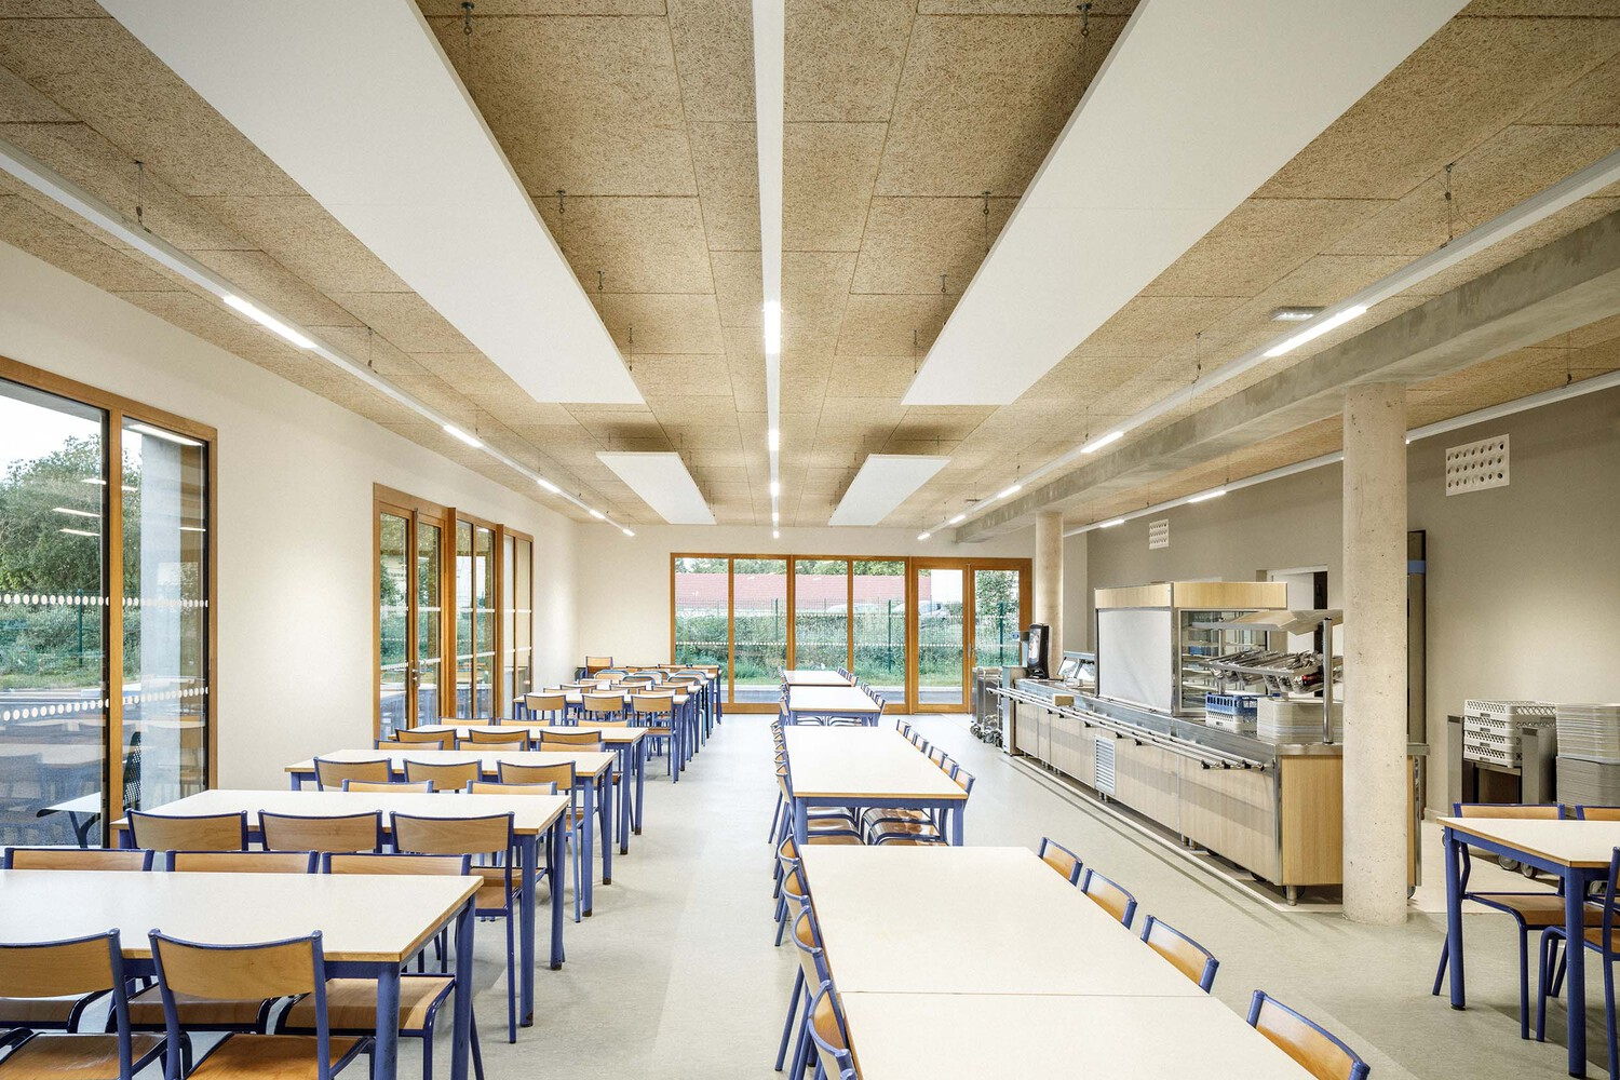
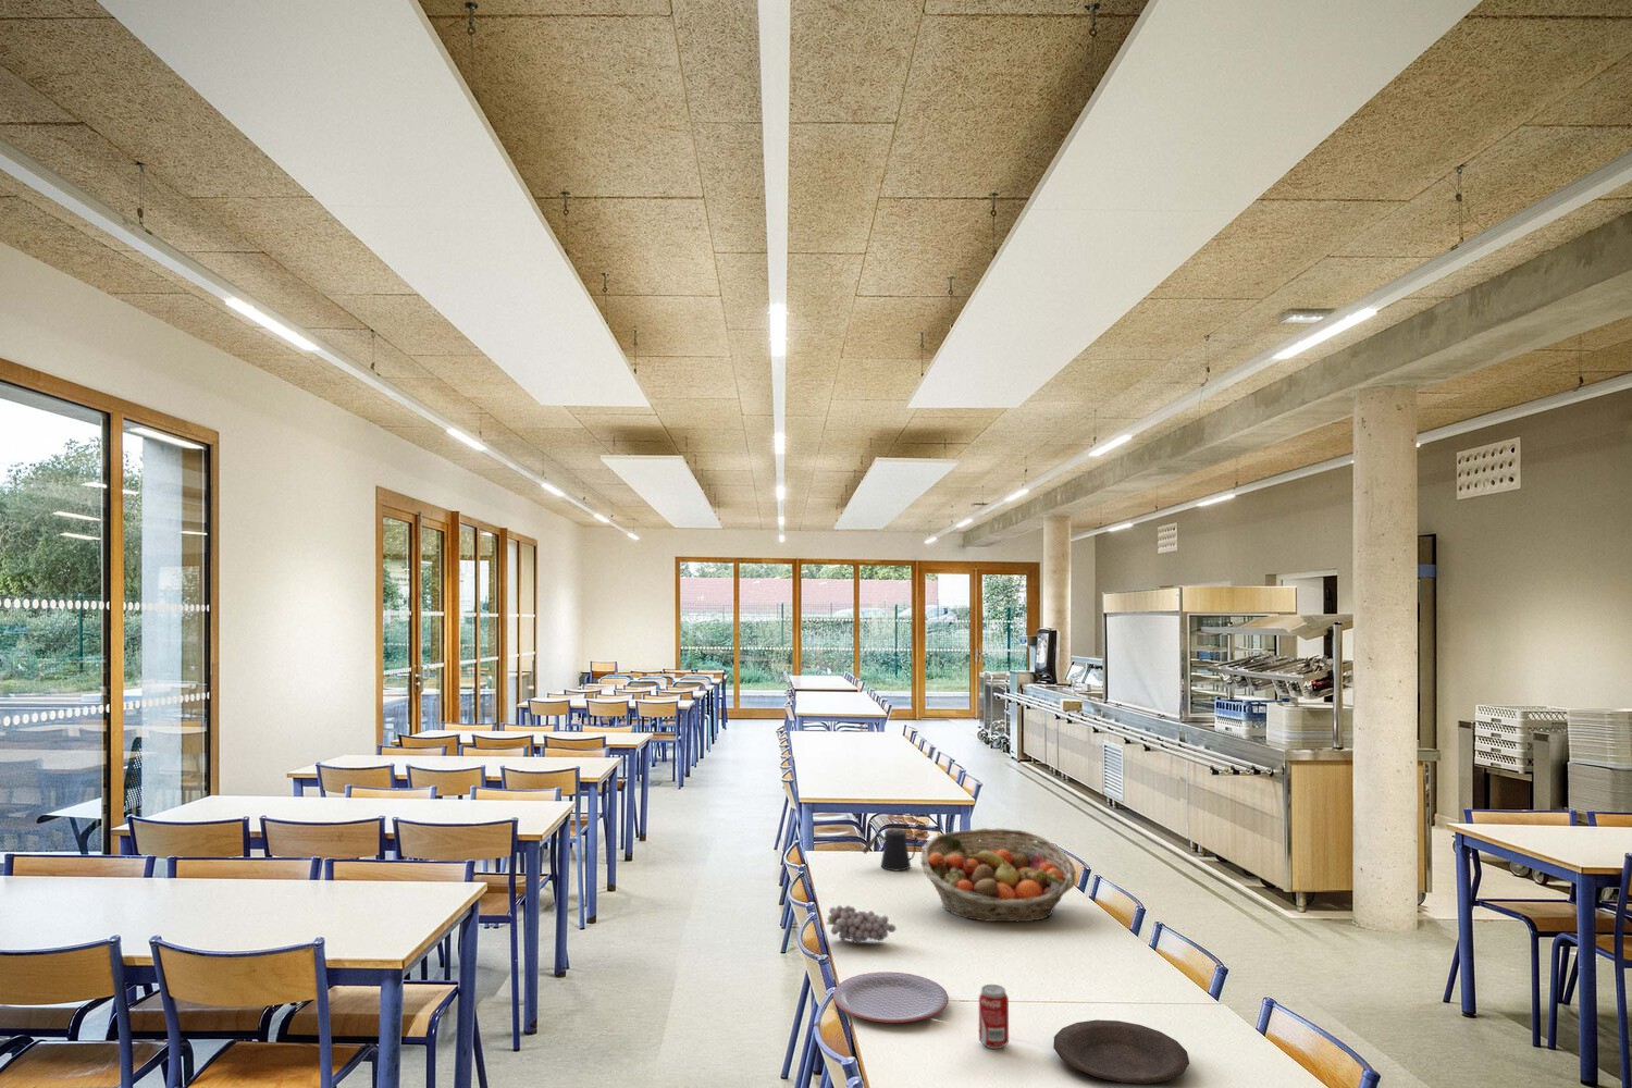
+ plate (890, 999)
+ plate (1120, 1054)
+ beverage can (993, 1016)
+ fruit basket (997, 874)
+ kettle (894, 849)
+ fruit (861, 924)
